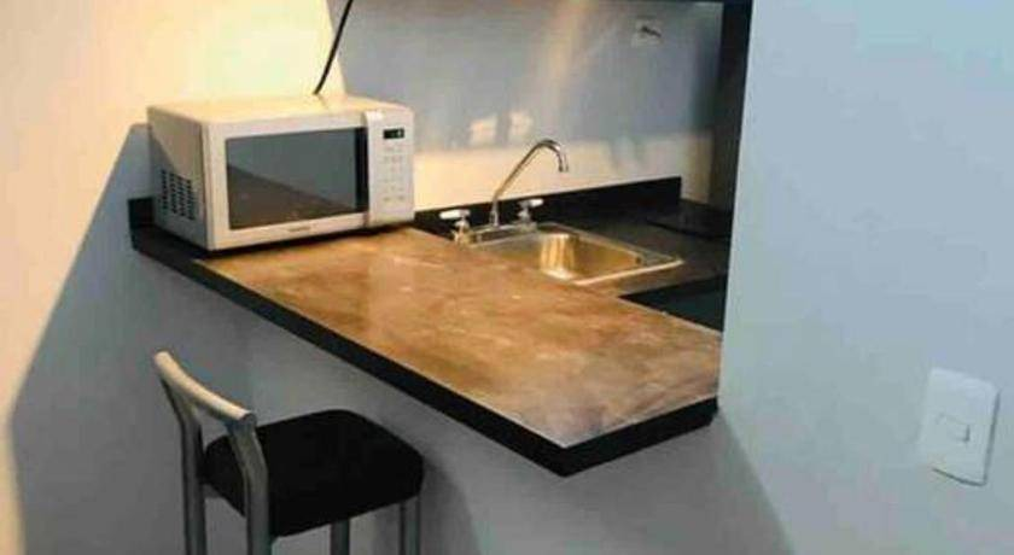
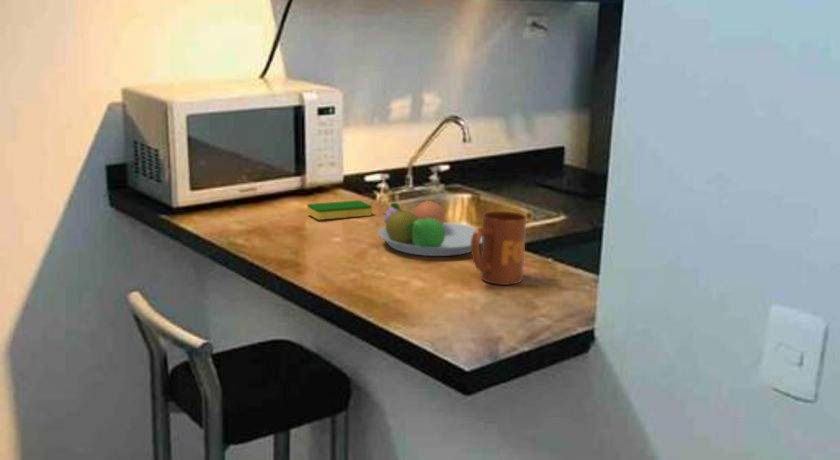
+ mug (495, 249)
+ dish sponge (339, 209)
+ fruit bowl (430, 224)
